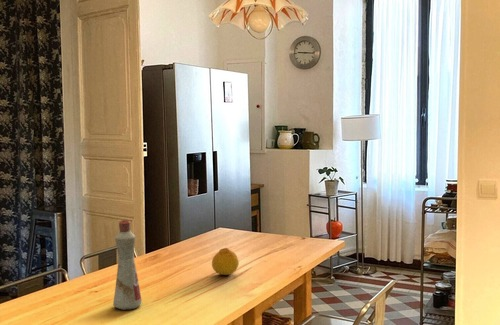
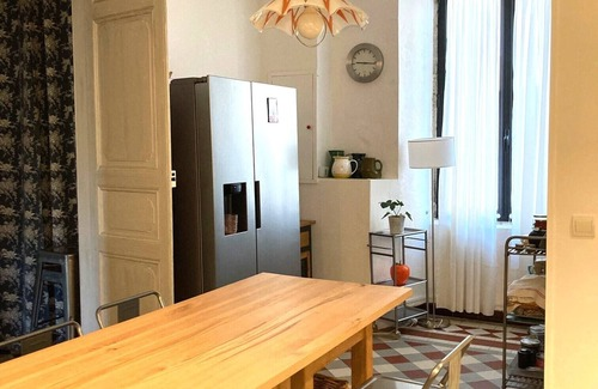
- bottle (126, 262)
- fruit (225, 261)
